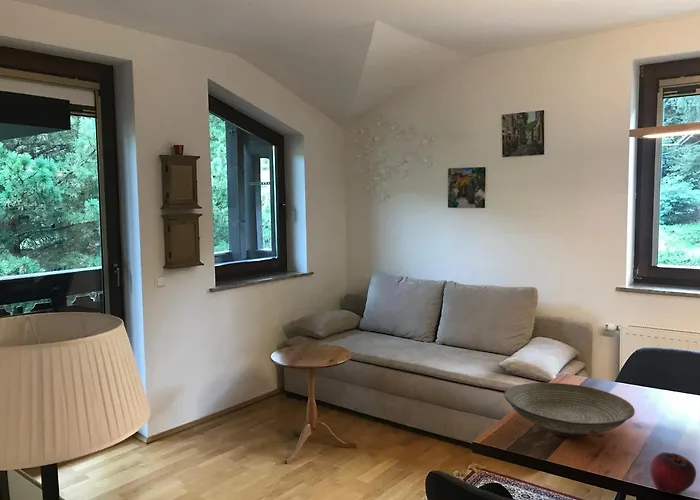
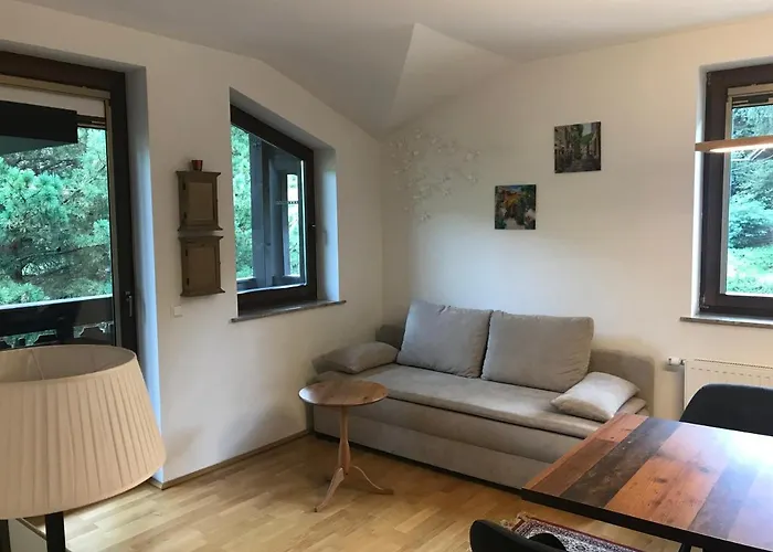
- decorative bowl (566, 414)
- fruit (672, 473)
